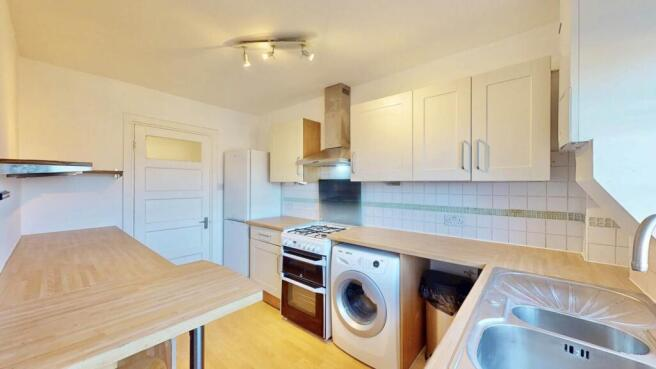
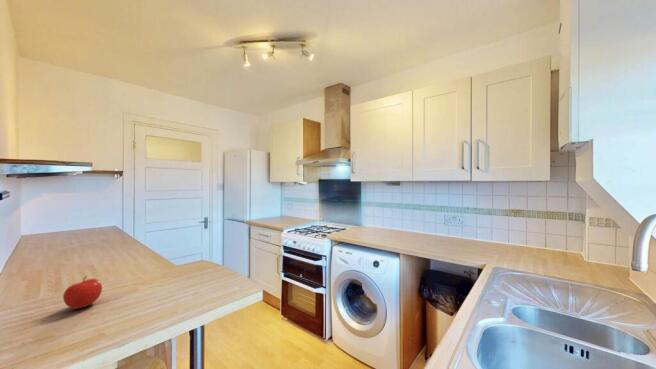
+ fruit (83, 291)
